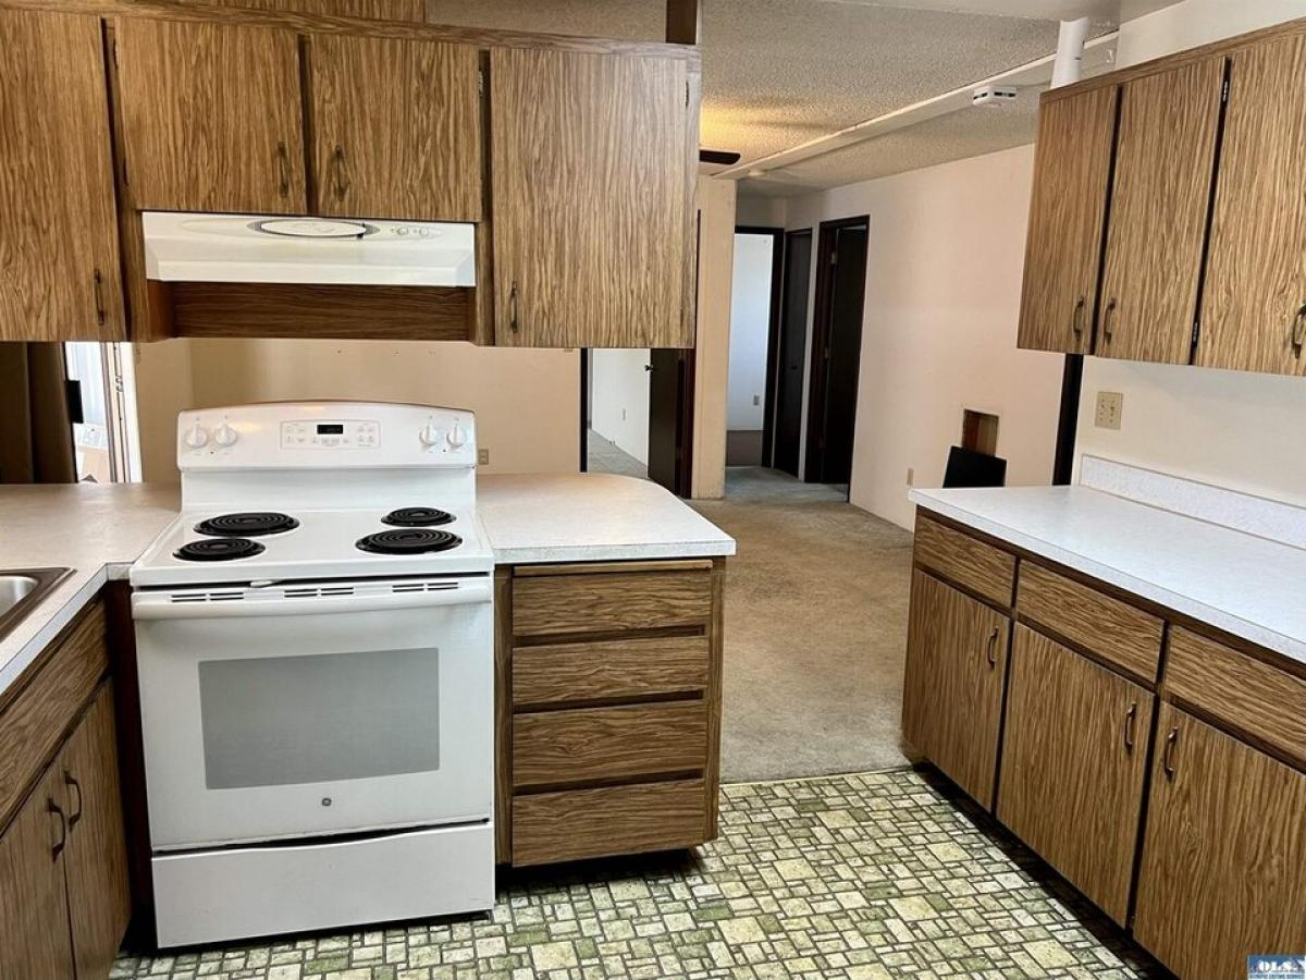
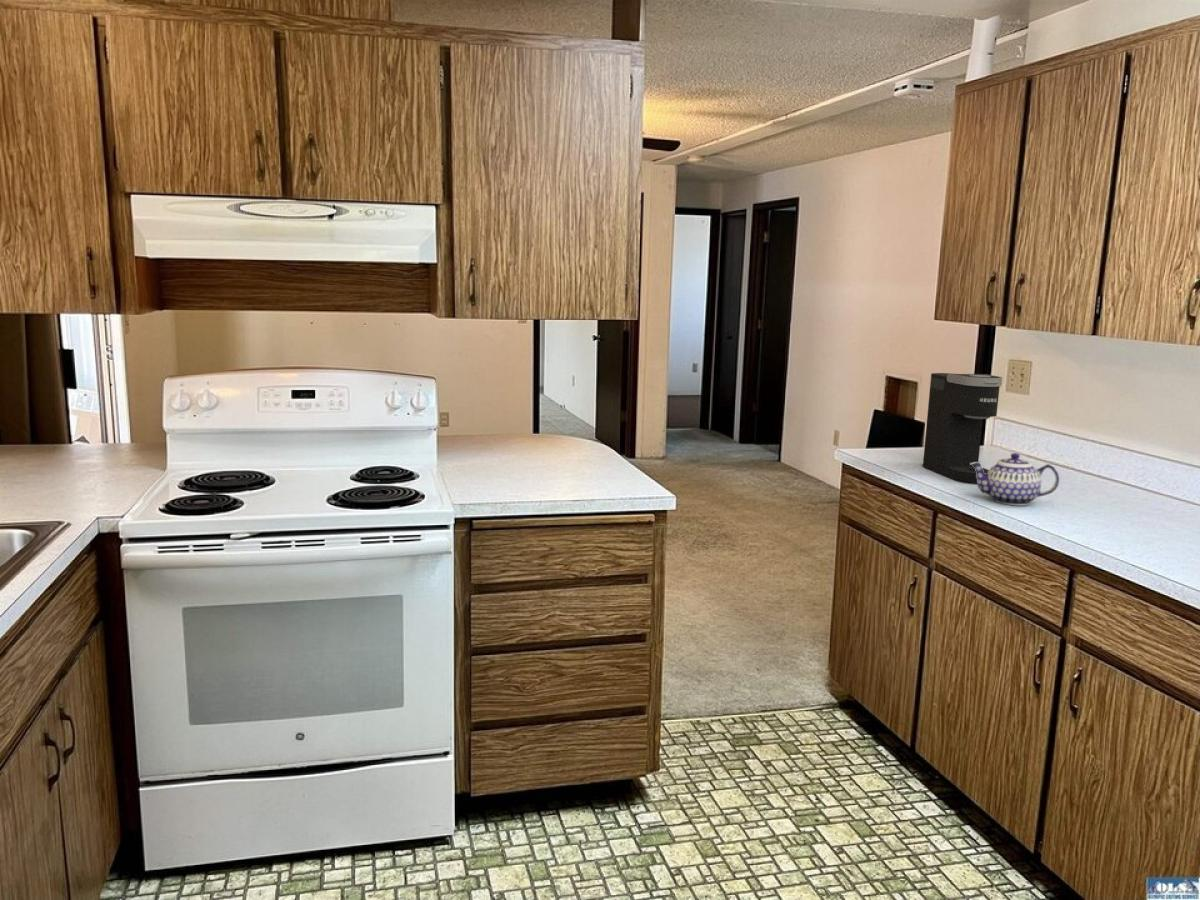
+ coffee maker (960, 424)
+ teapot (1013, 477)
